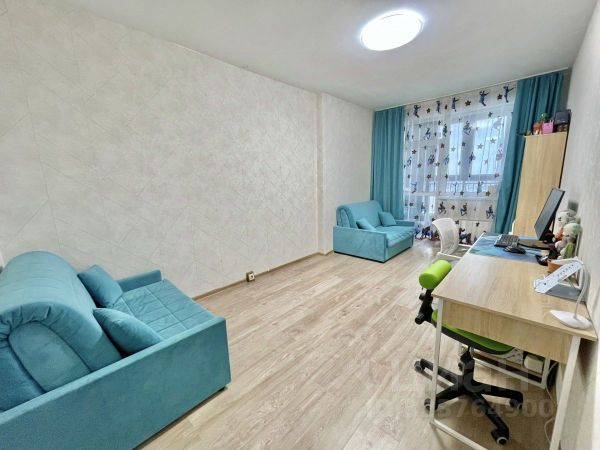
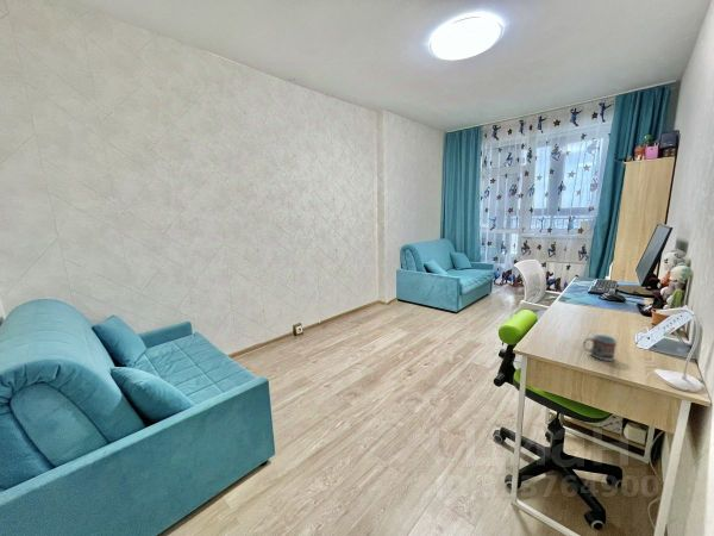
+ cup (599, 347)
